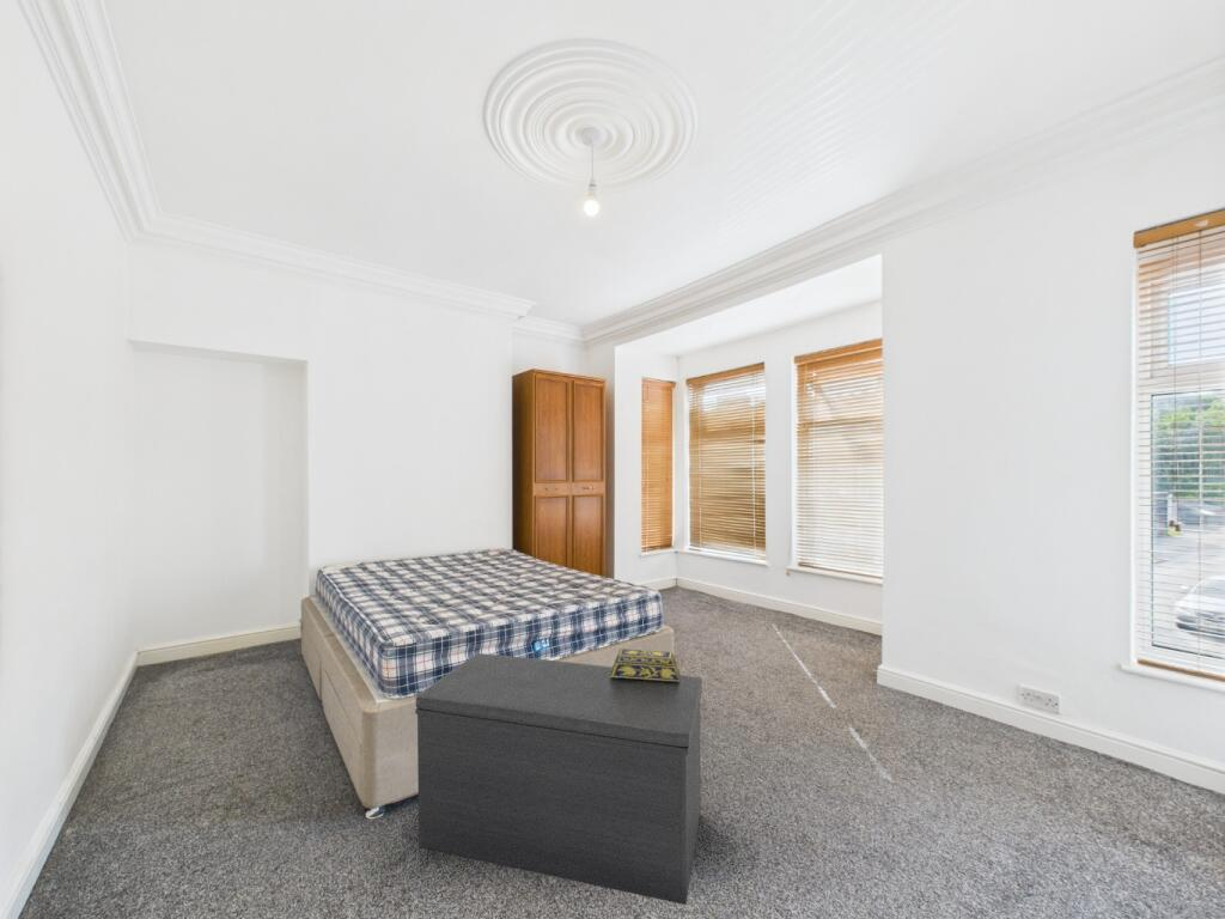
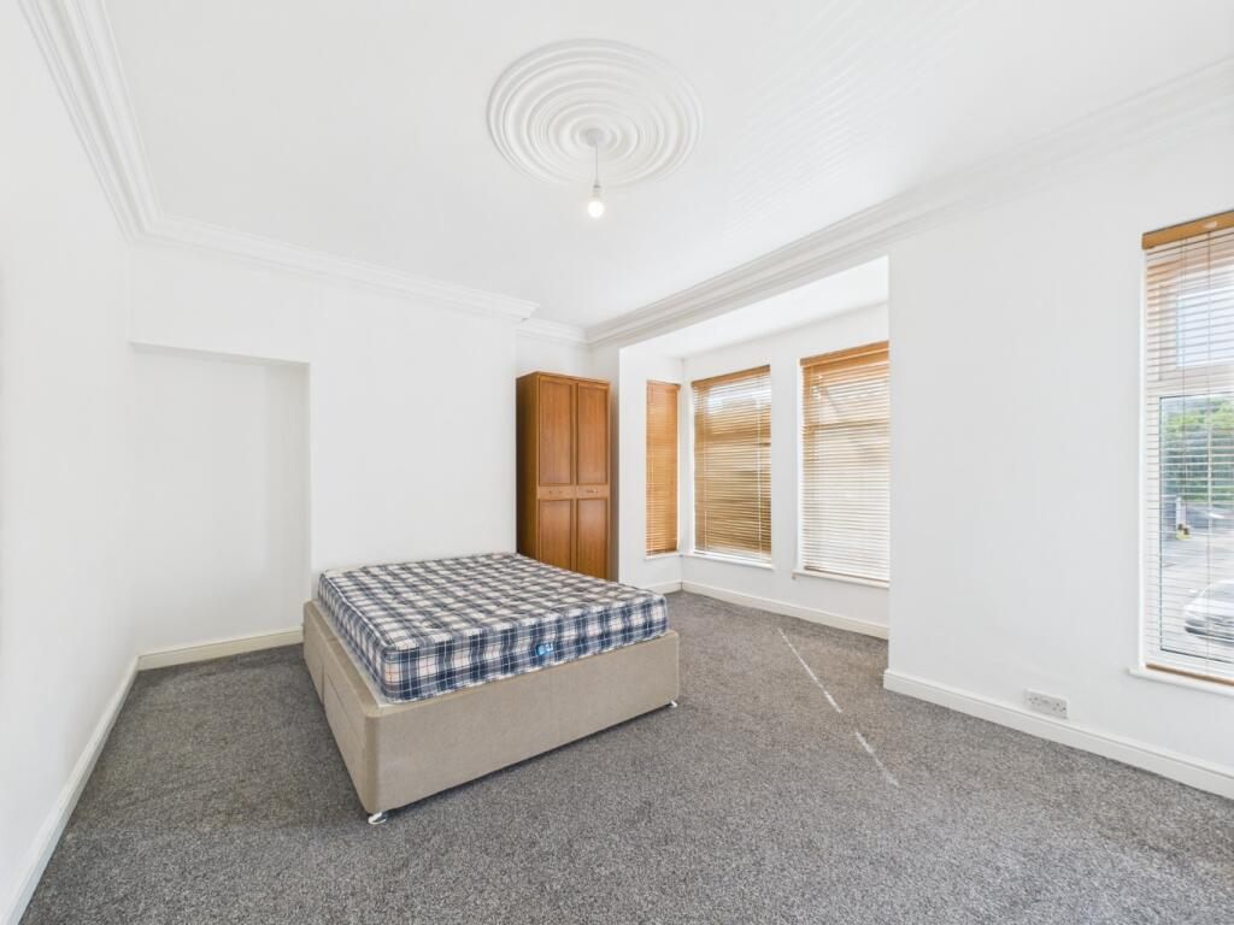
- decorative box (645, 665)
- bench (565, 757)
